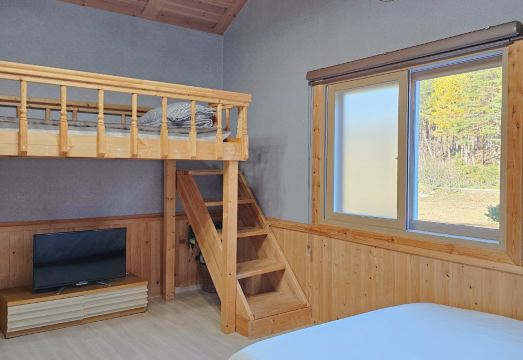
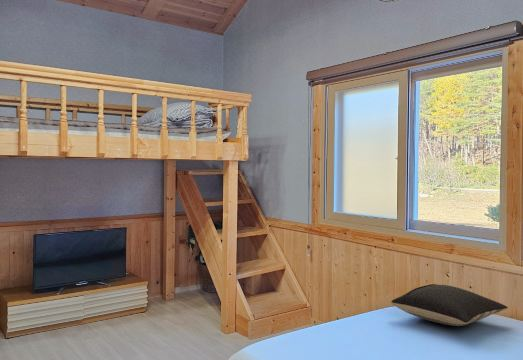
+ pillow (448, 304)
